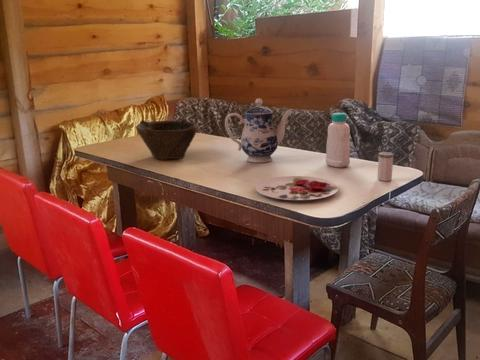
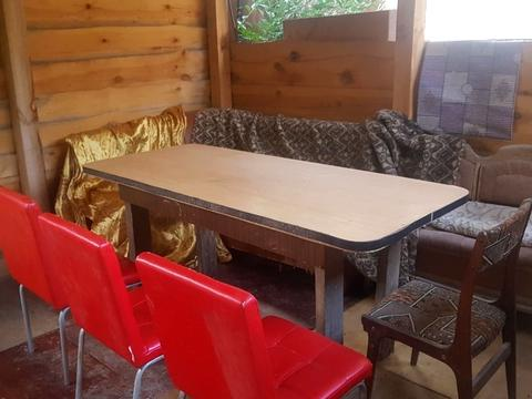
- bottle (338, 139)
- bowl (168, 139)
- salt shaker (385, 166)
- plate (296, 186)
- teapot (259, 129)
